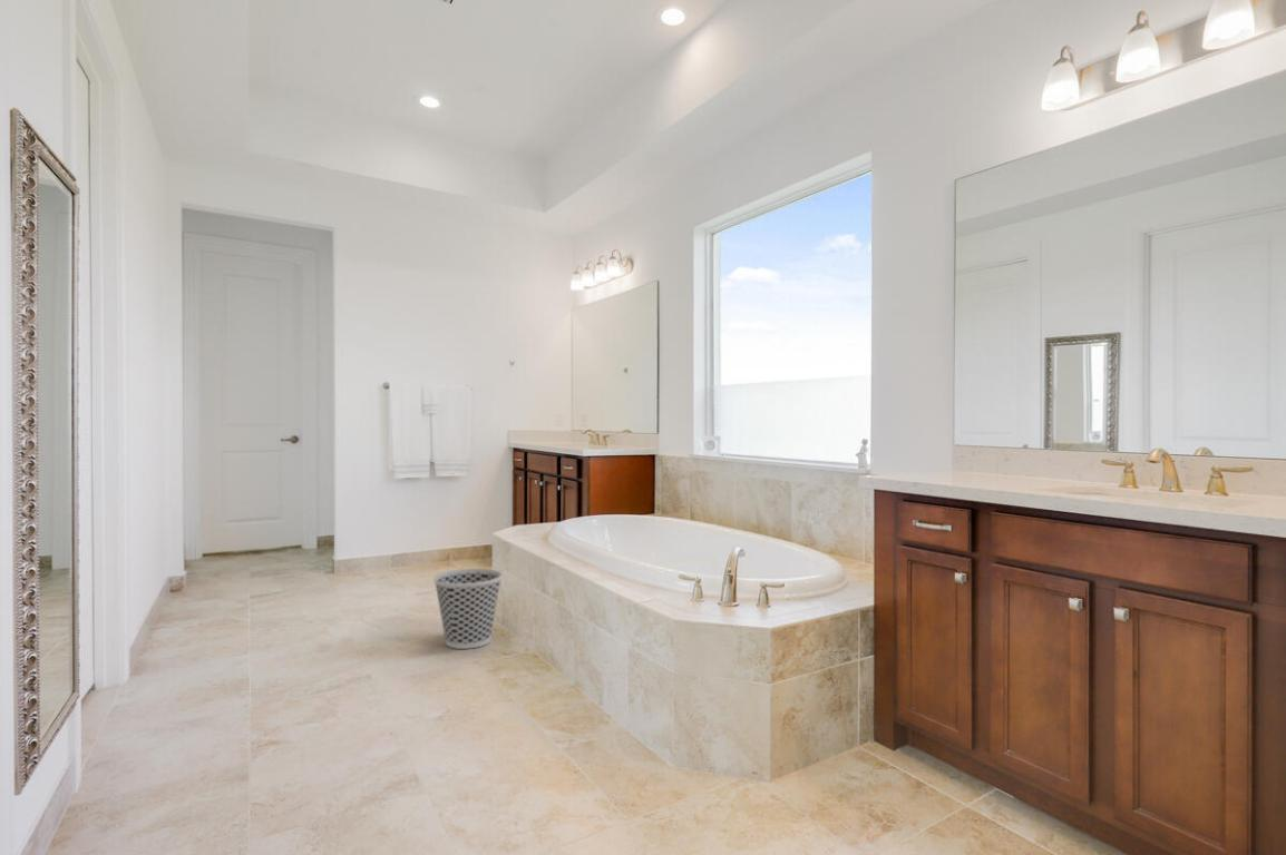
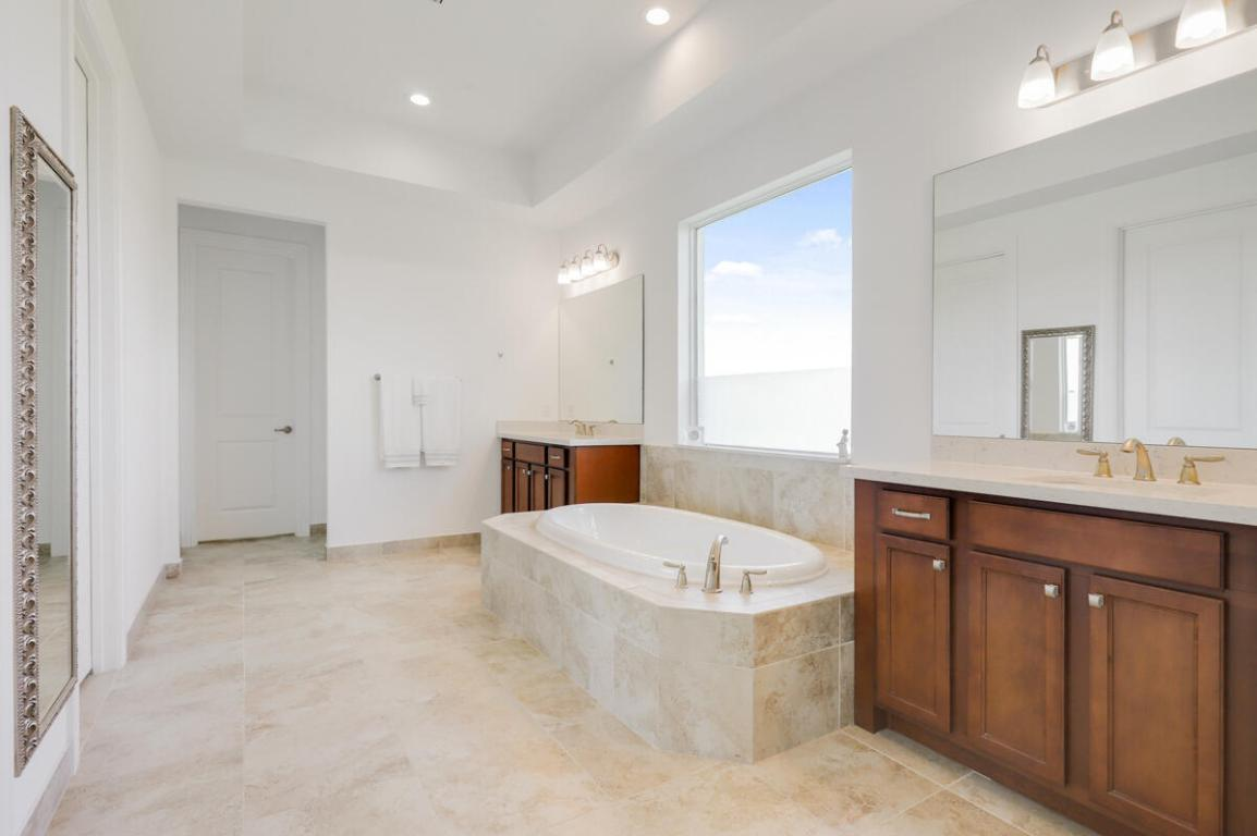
- wastebasket (468, 608)
